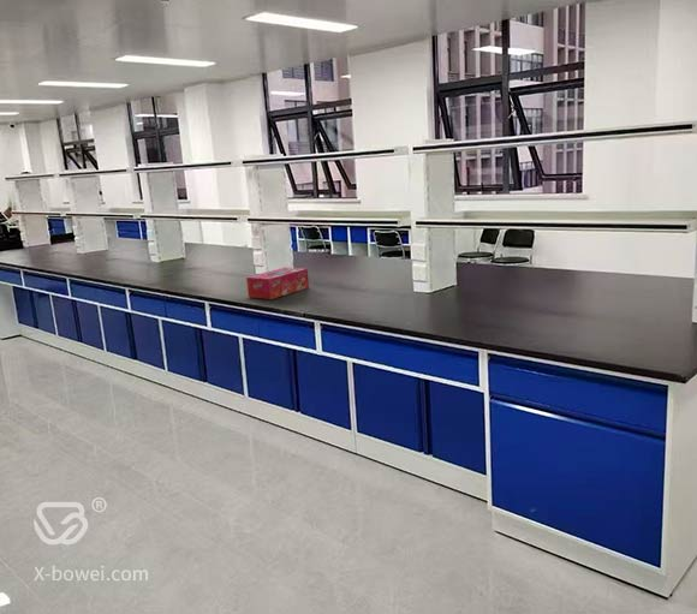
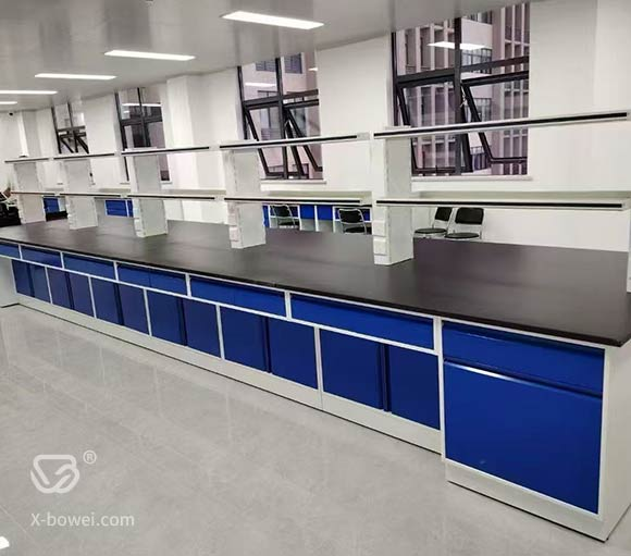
- tissue box (278, 282)
